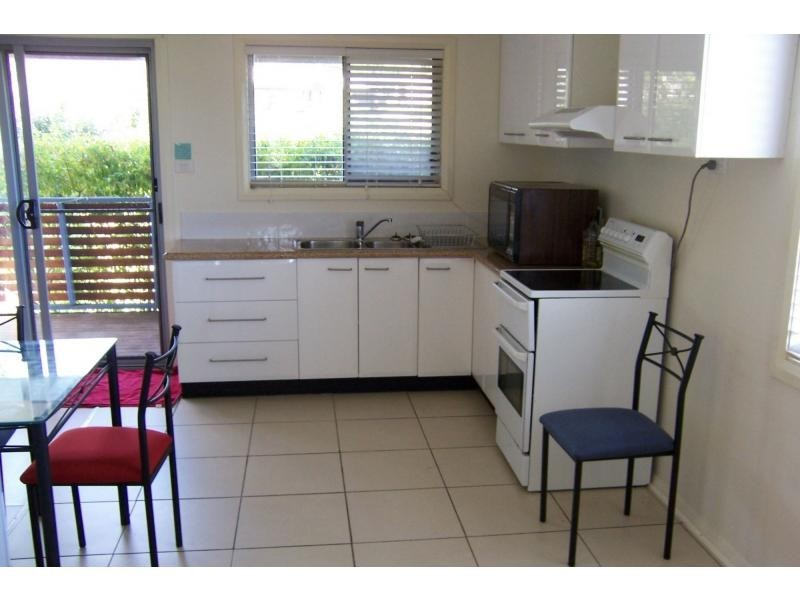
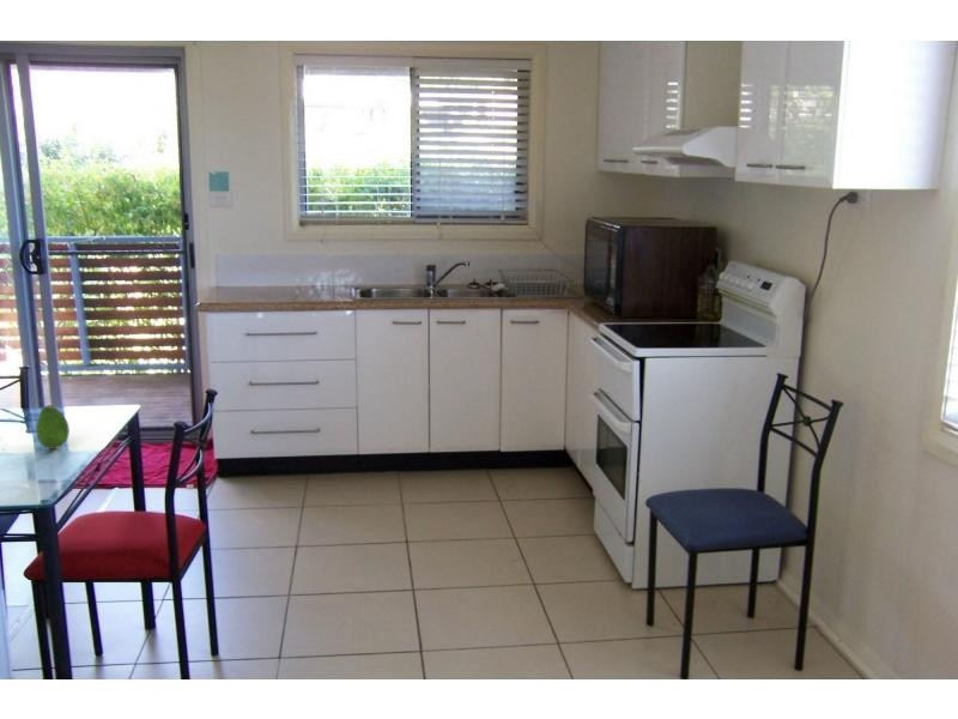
+ fruit (51, 427)
